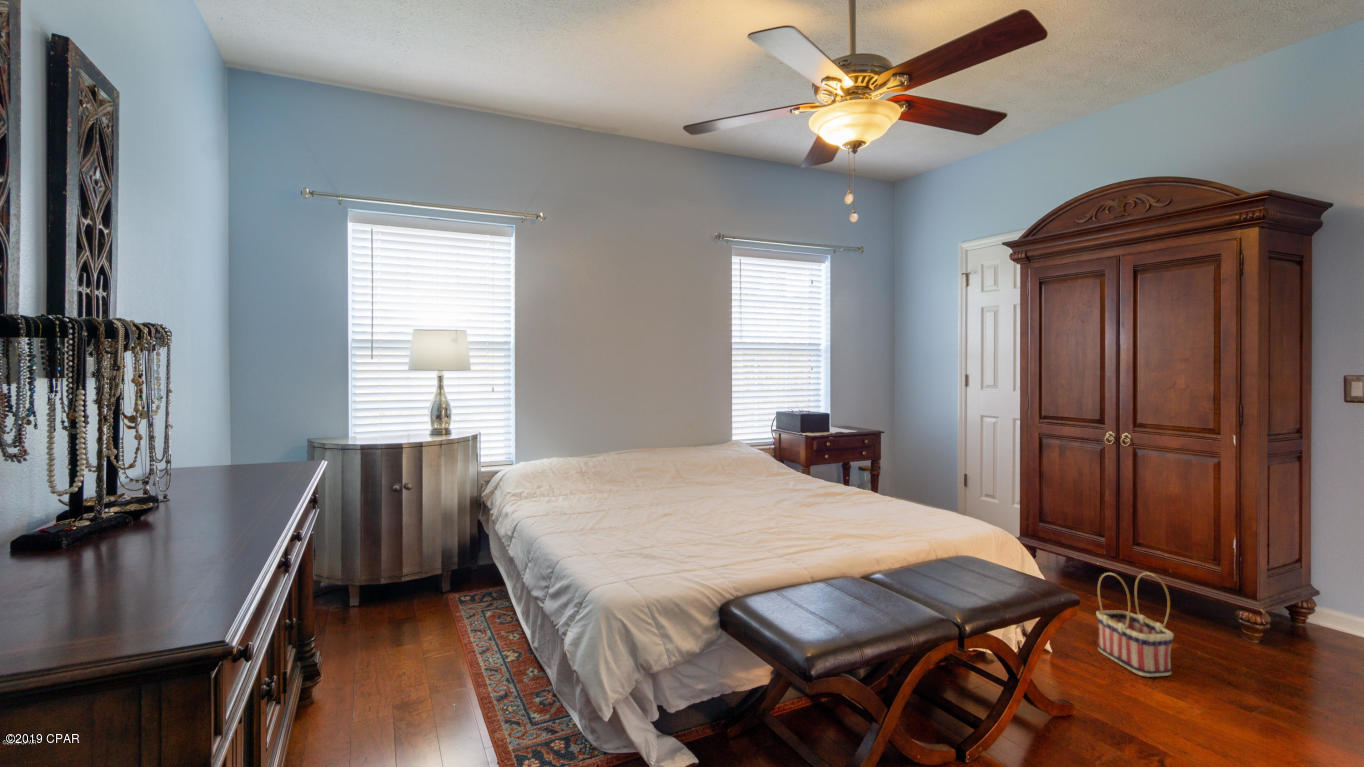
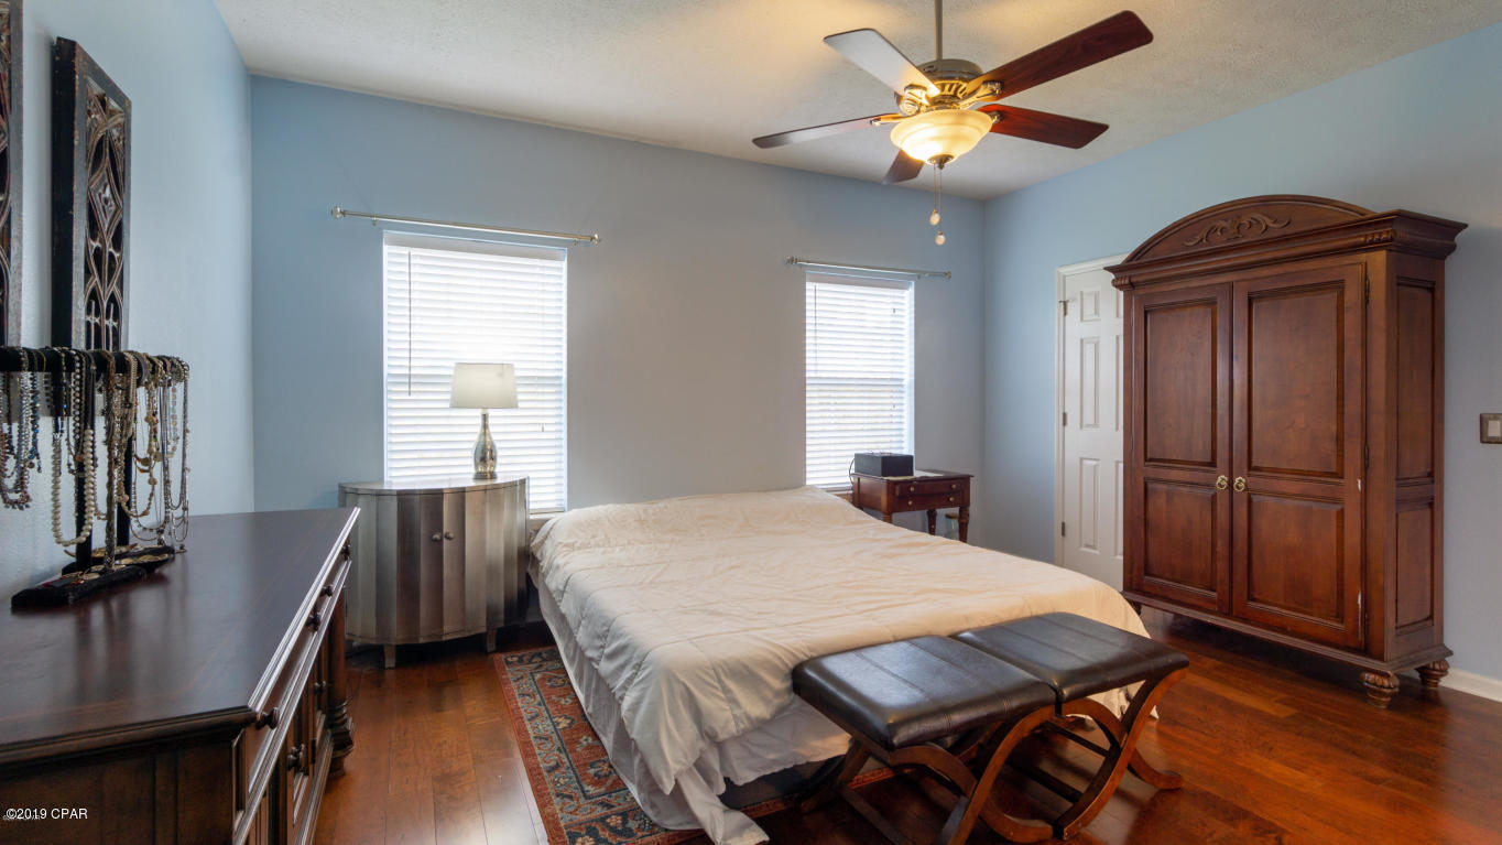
- basket (1133, 617)
